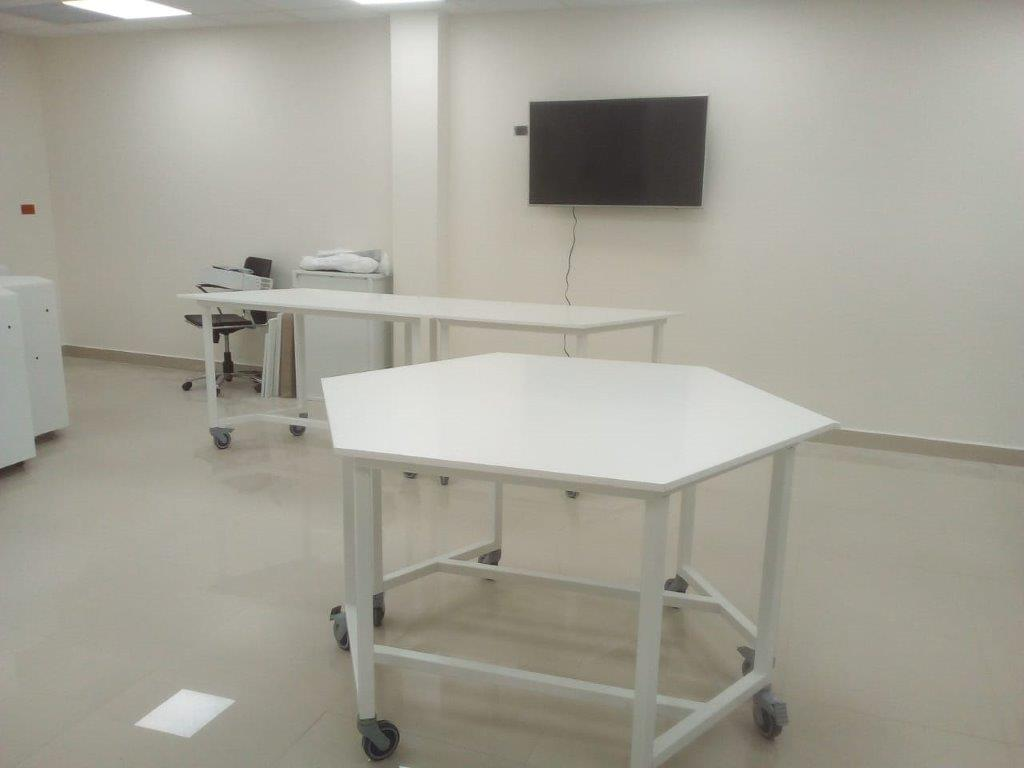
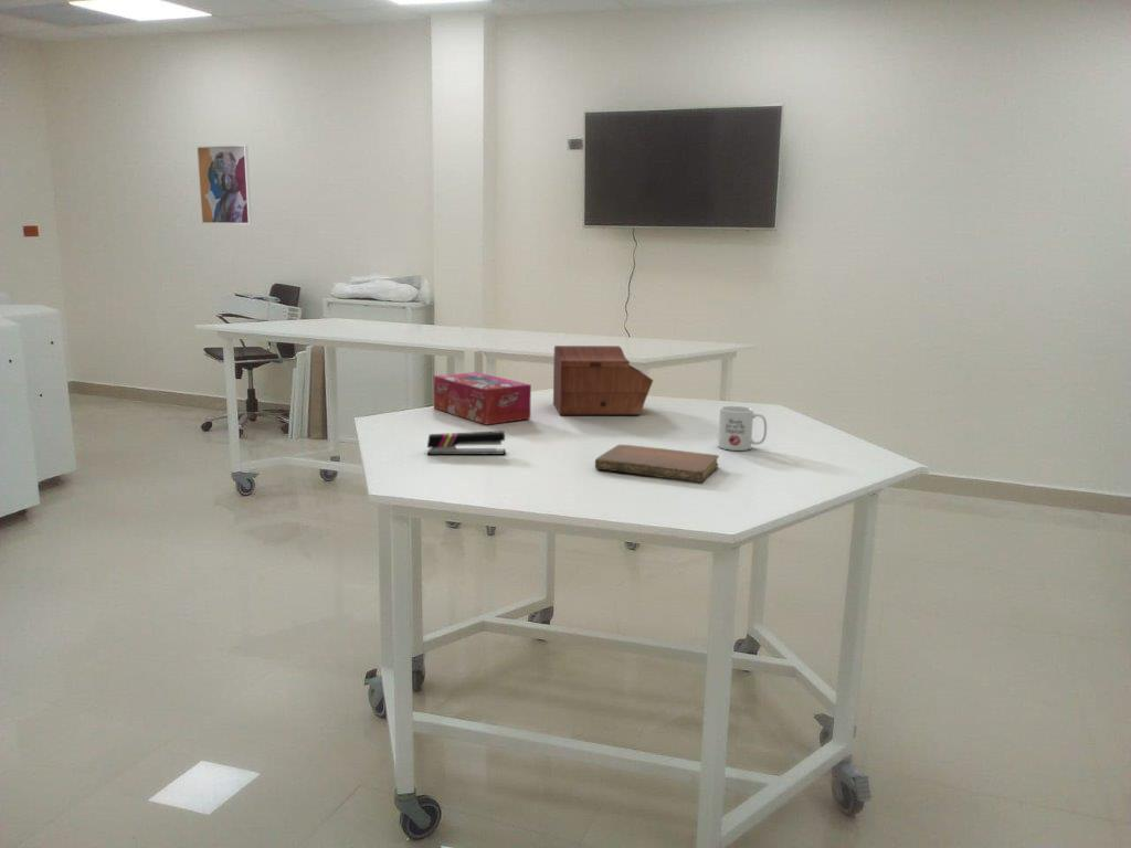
+ stapler (466, 442)
+ sewing box (602, 379)
+ mug (742, 427)
+ tissue box (480, 396)
+ notebook (657, 462)
+ wall art (223, 184)
